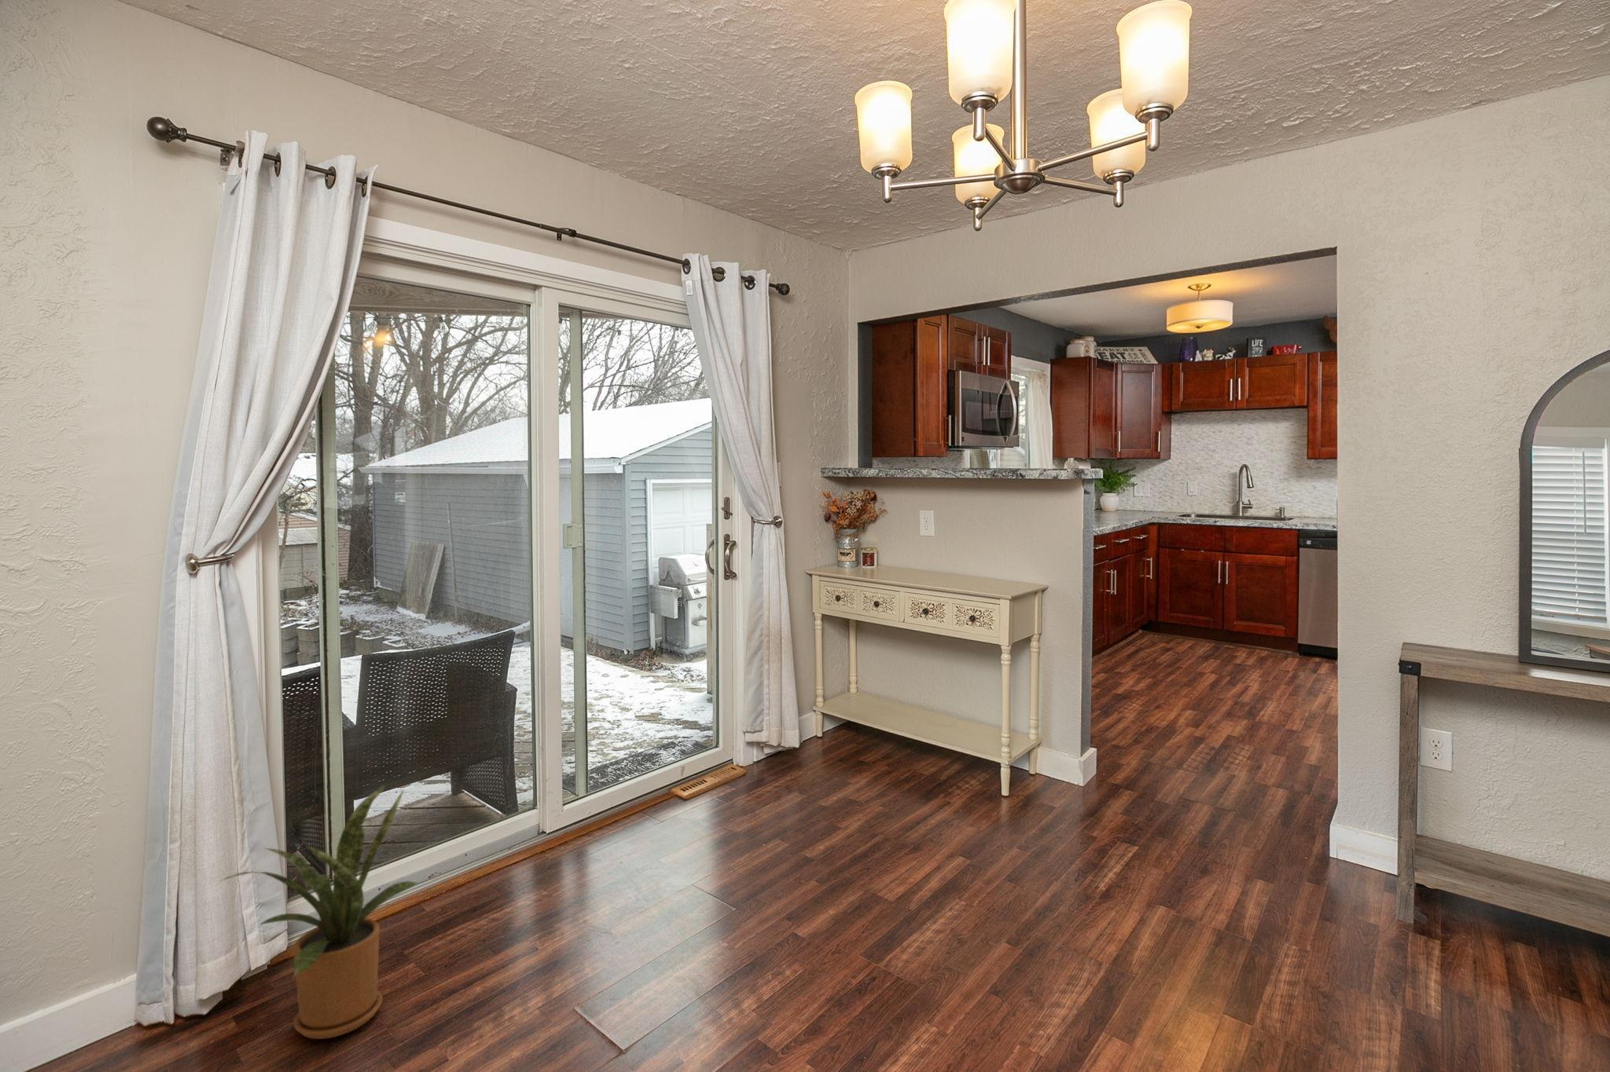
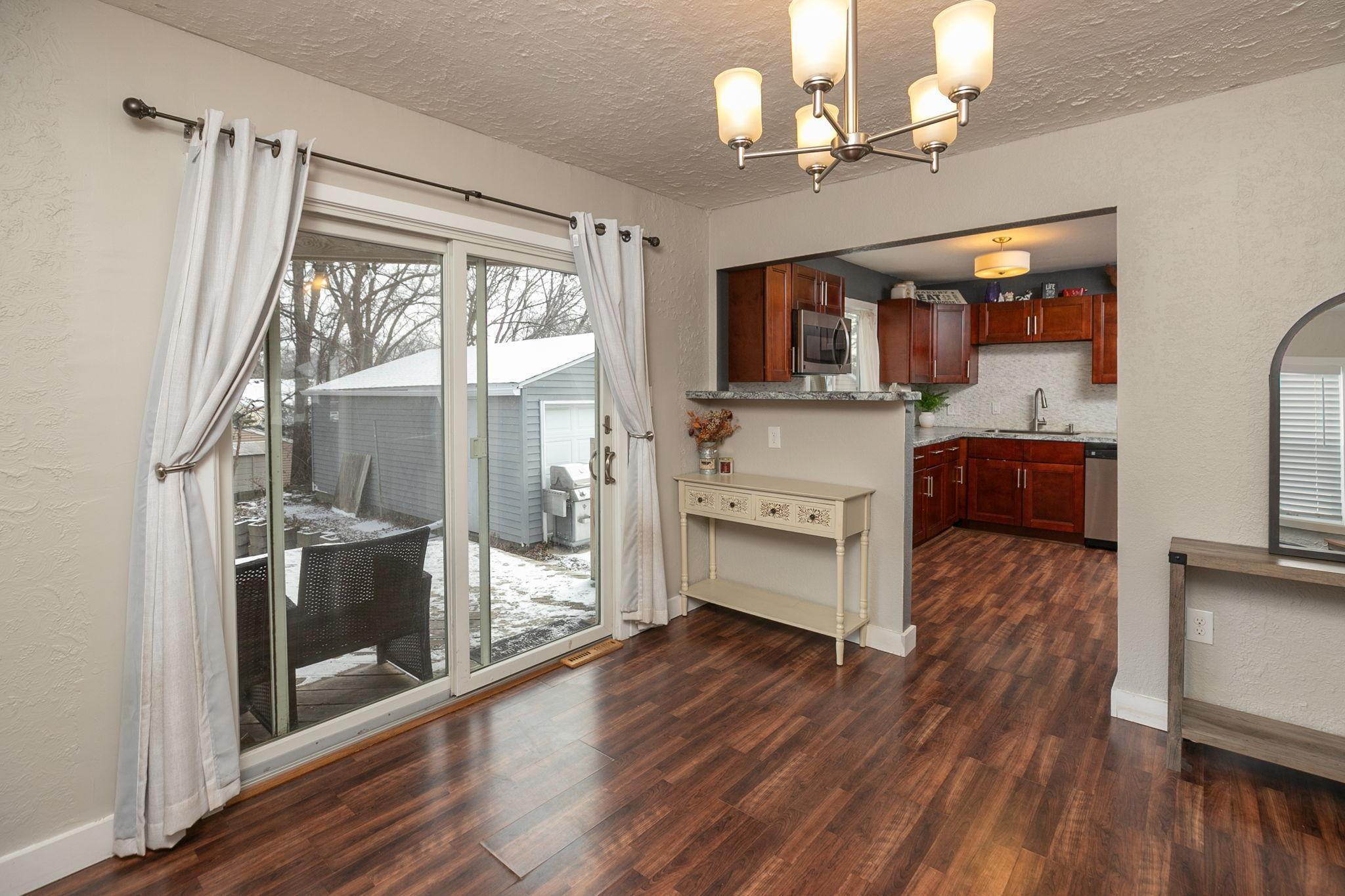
- house plant (327, 910)
